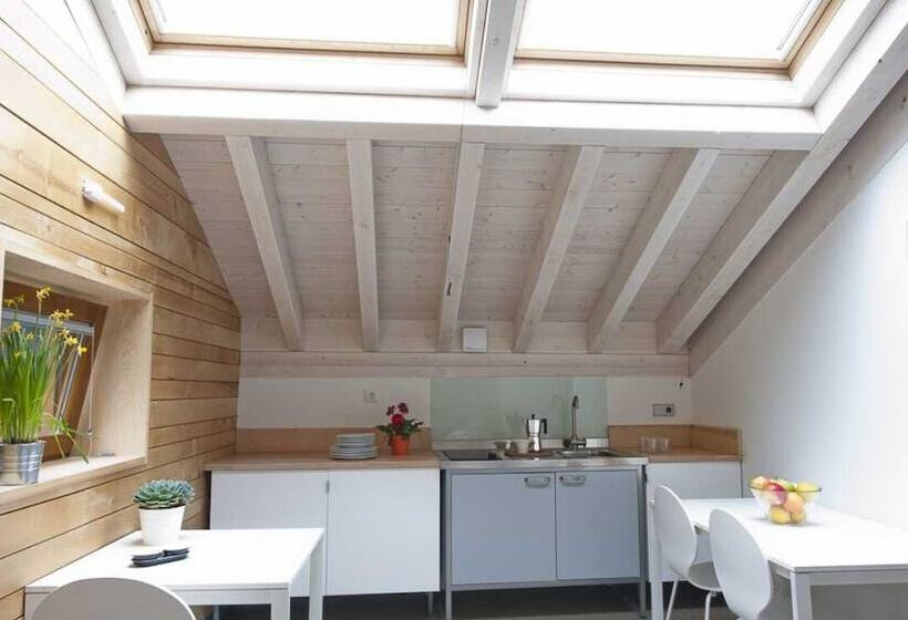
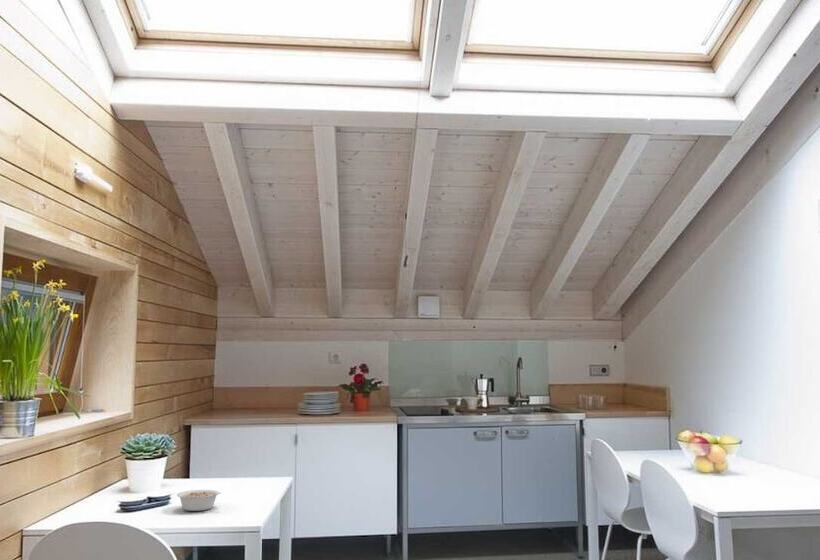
+ legume (199, 499)
